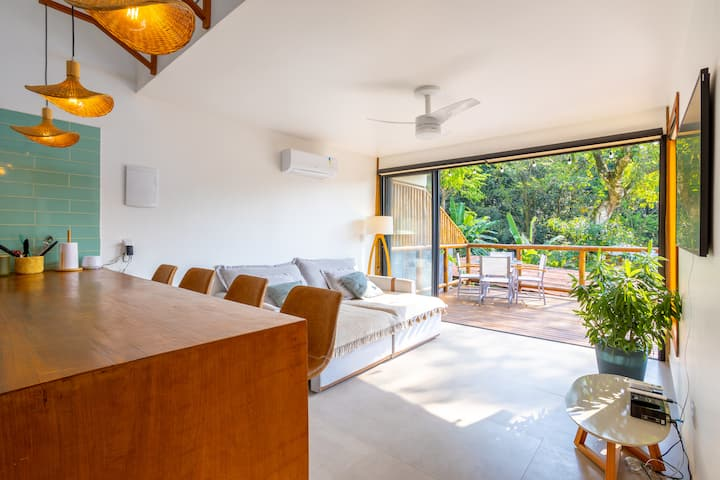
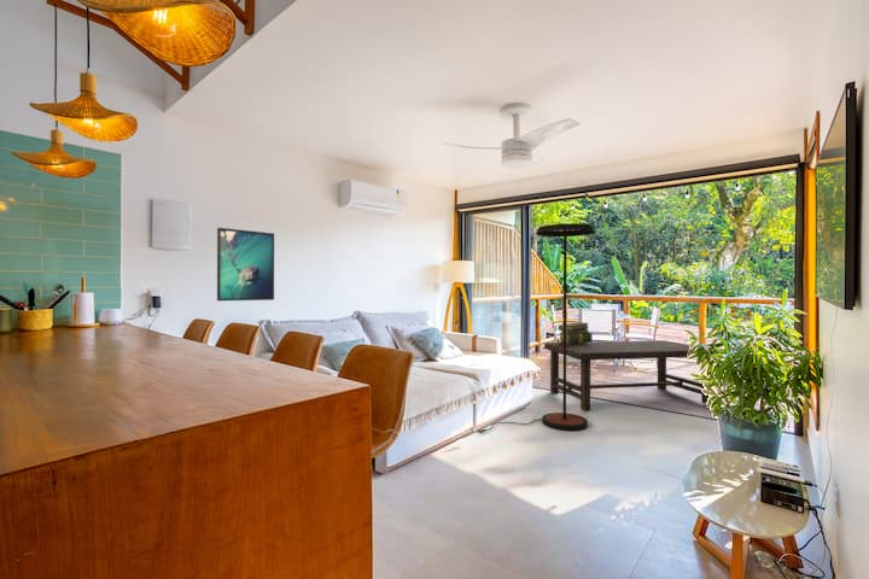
+ coffee table (626, 384)
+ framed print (246, 265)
+ floor lamp (564, 326)
+ stack of books (575, 332)
